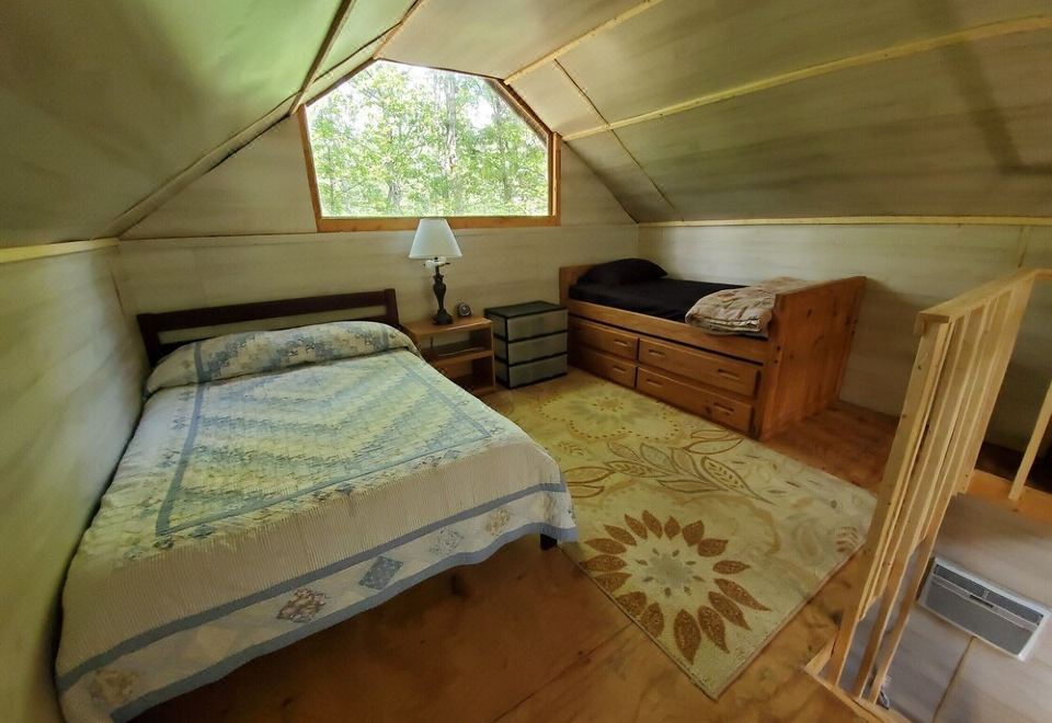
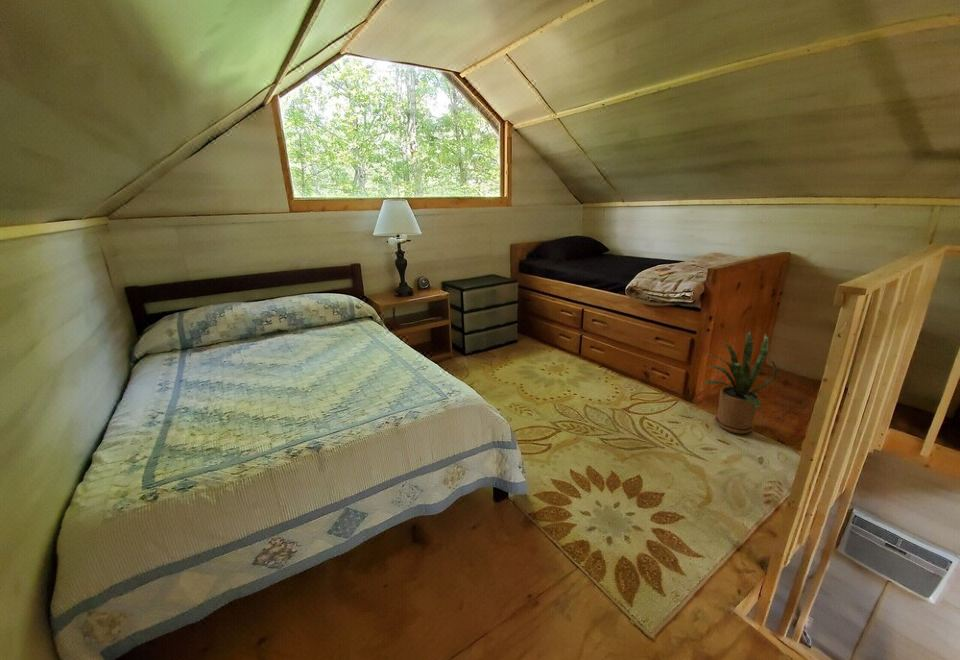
+ house plant (734, 382)
